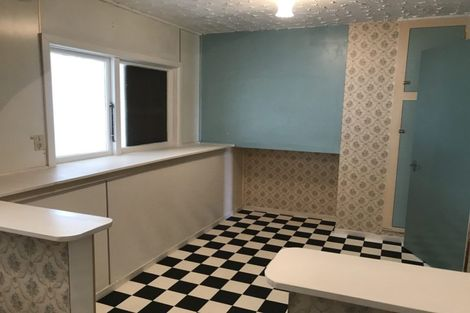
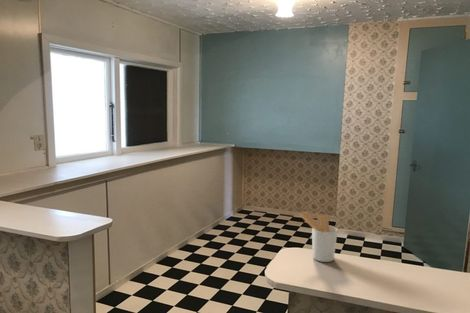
+ utensil holder (317, 234)
